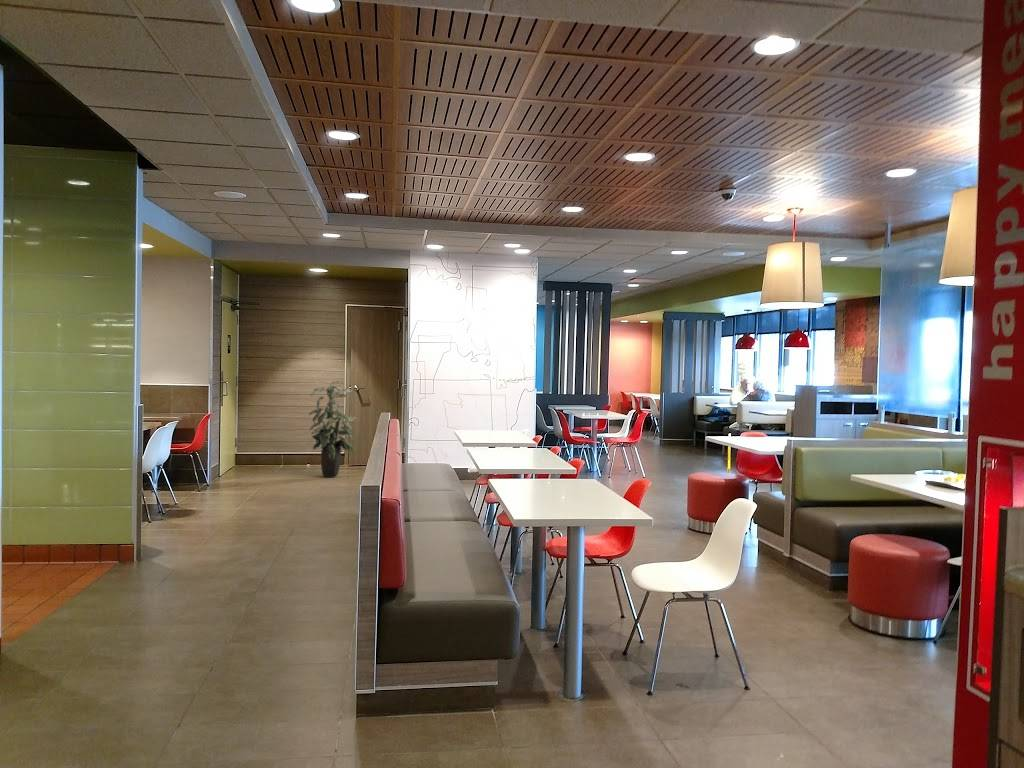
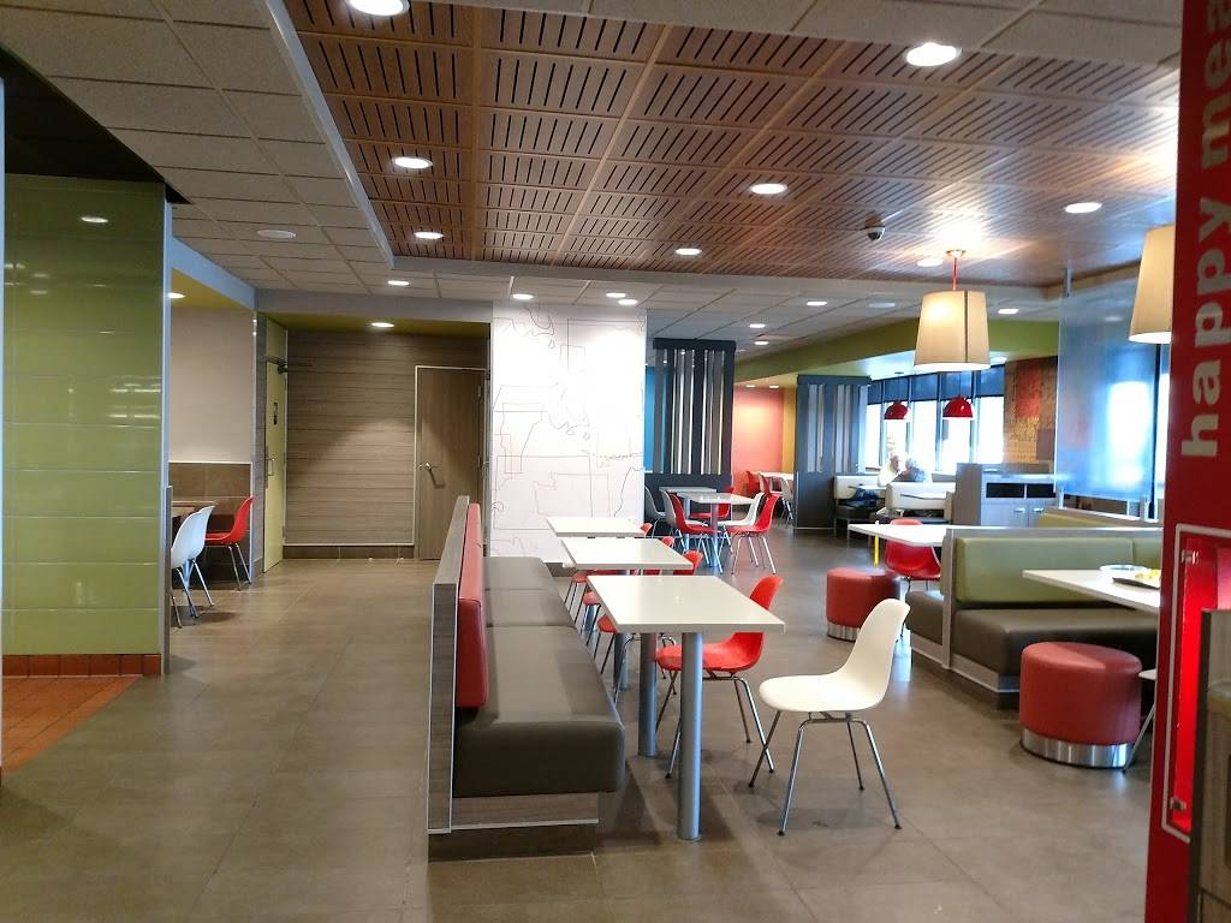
- indoor plant (333, 429)
